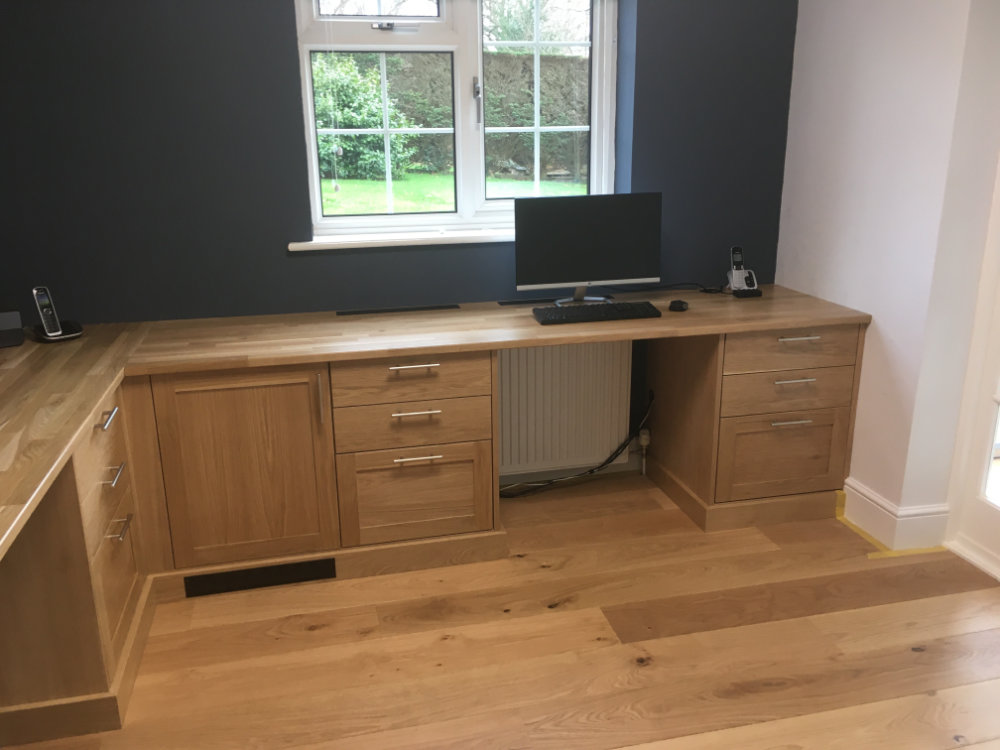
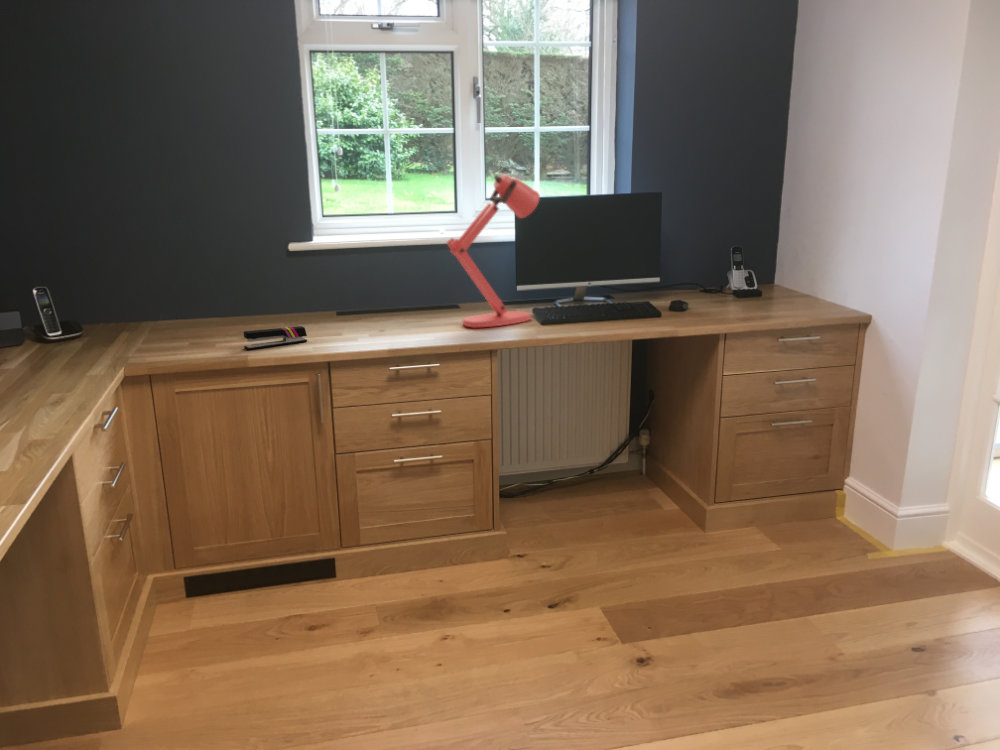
+ desk lamp (476, 237)
+ stapler (275, 336)
